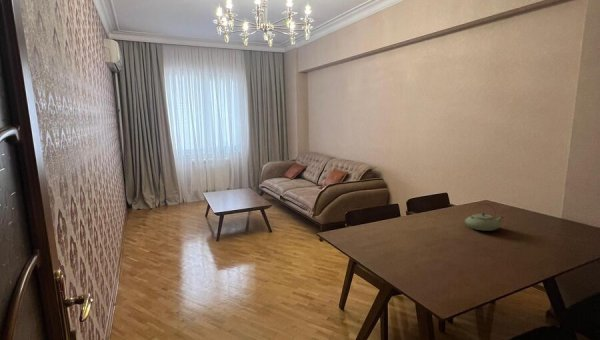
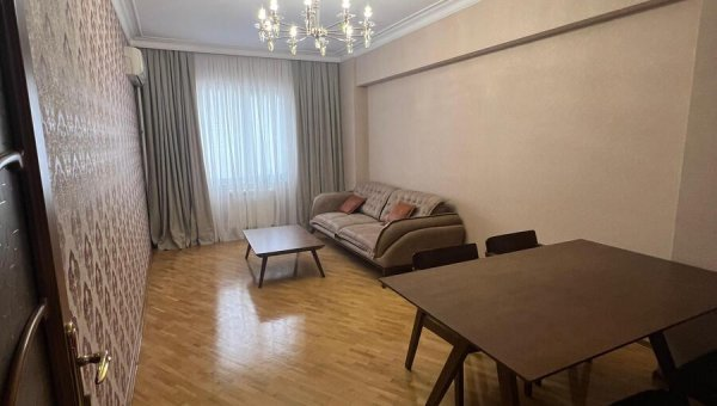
- teapot (485, 215)
